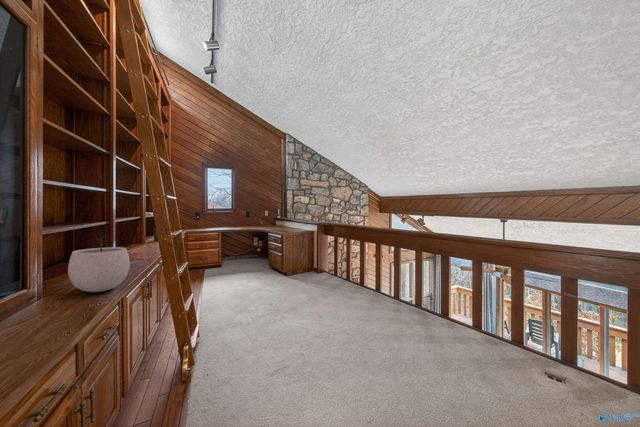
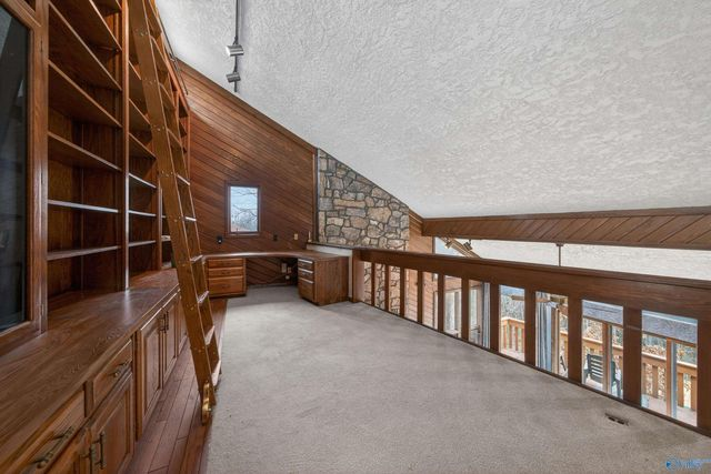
- plant pot (100, 261)
